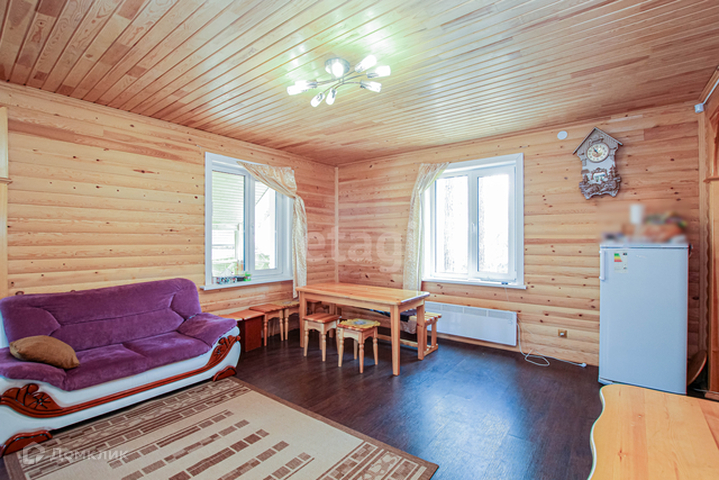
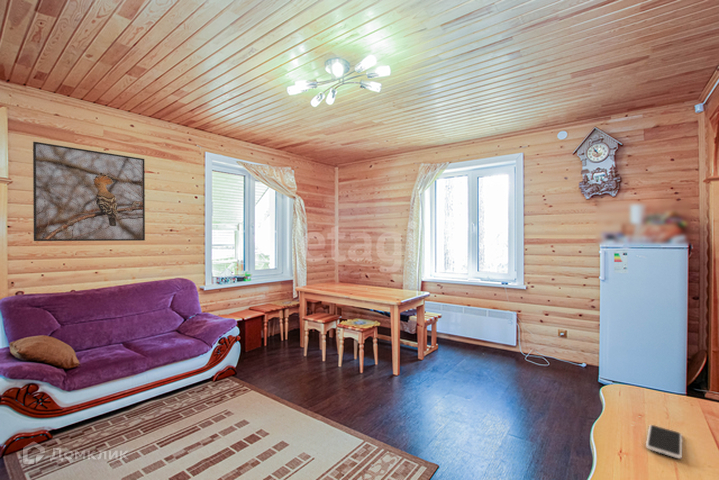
+ smartphone (664, 440)
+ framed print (94, 196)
